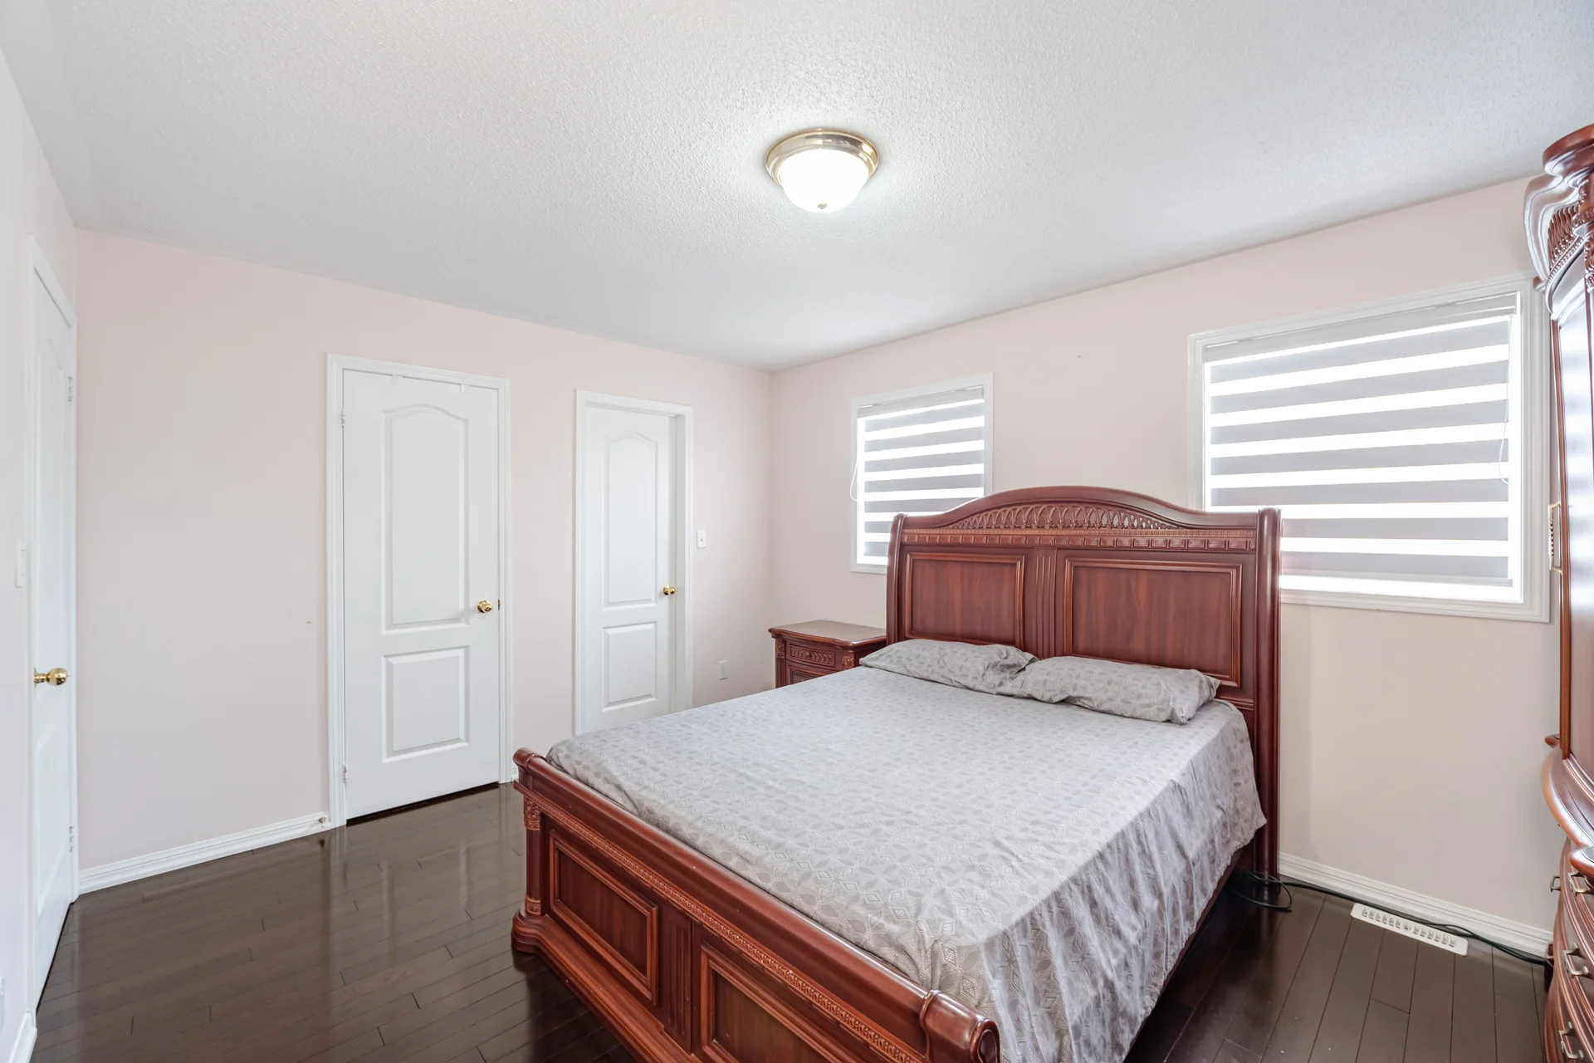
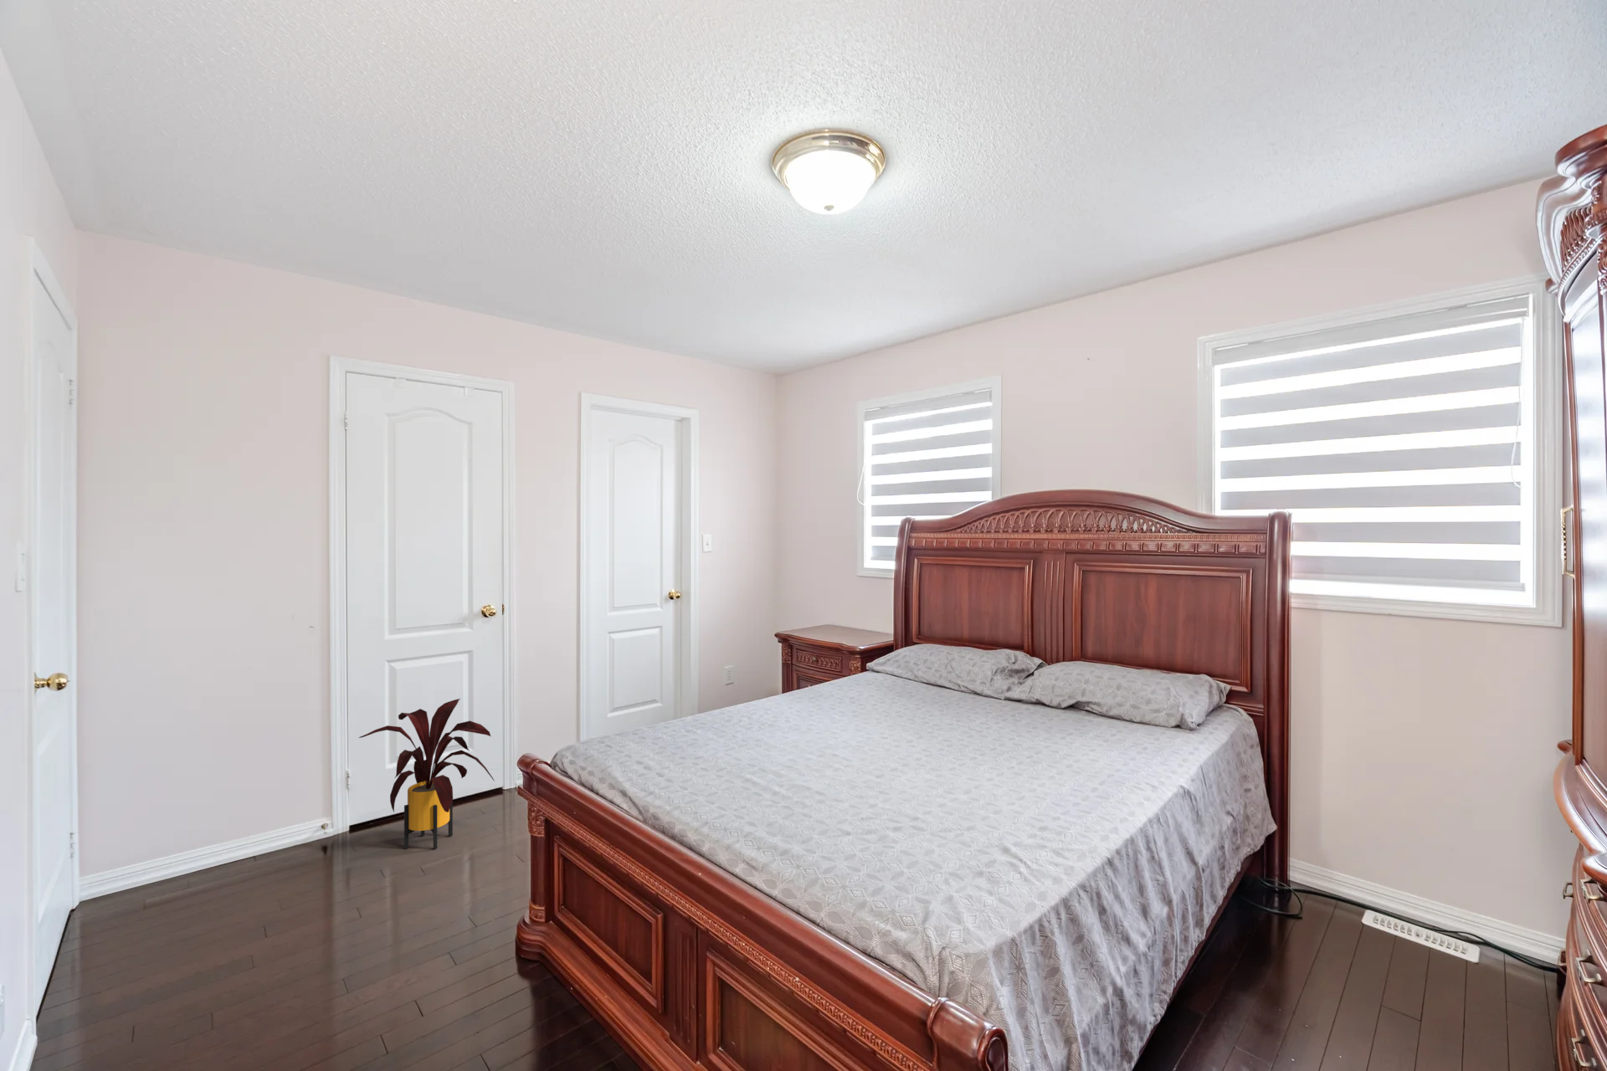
+ house plant (424, 775)
